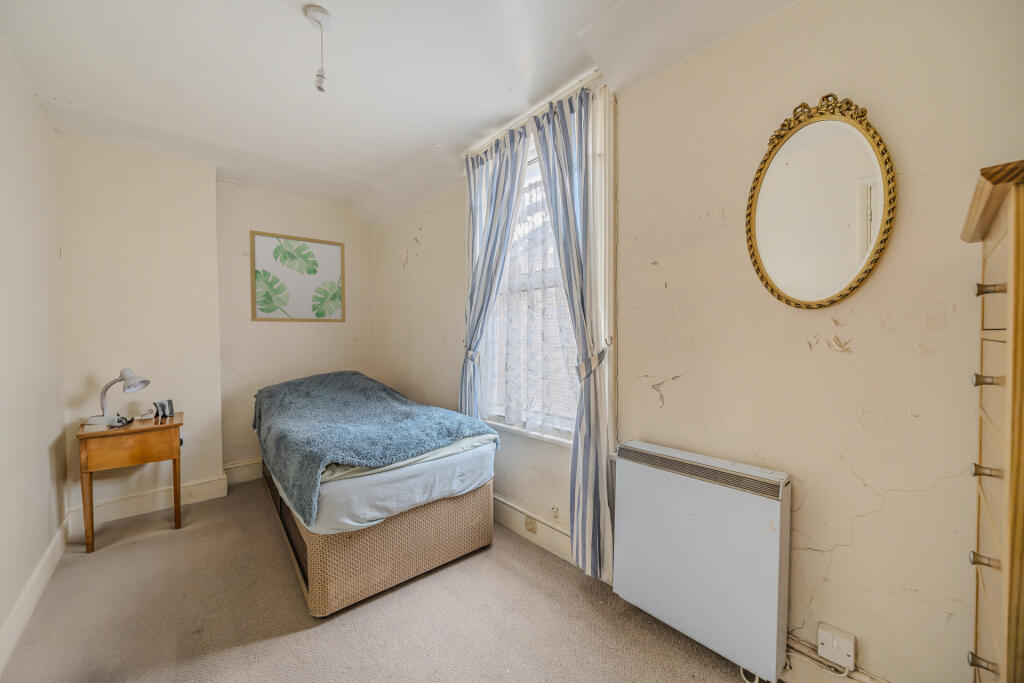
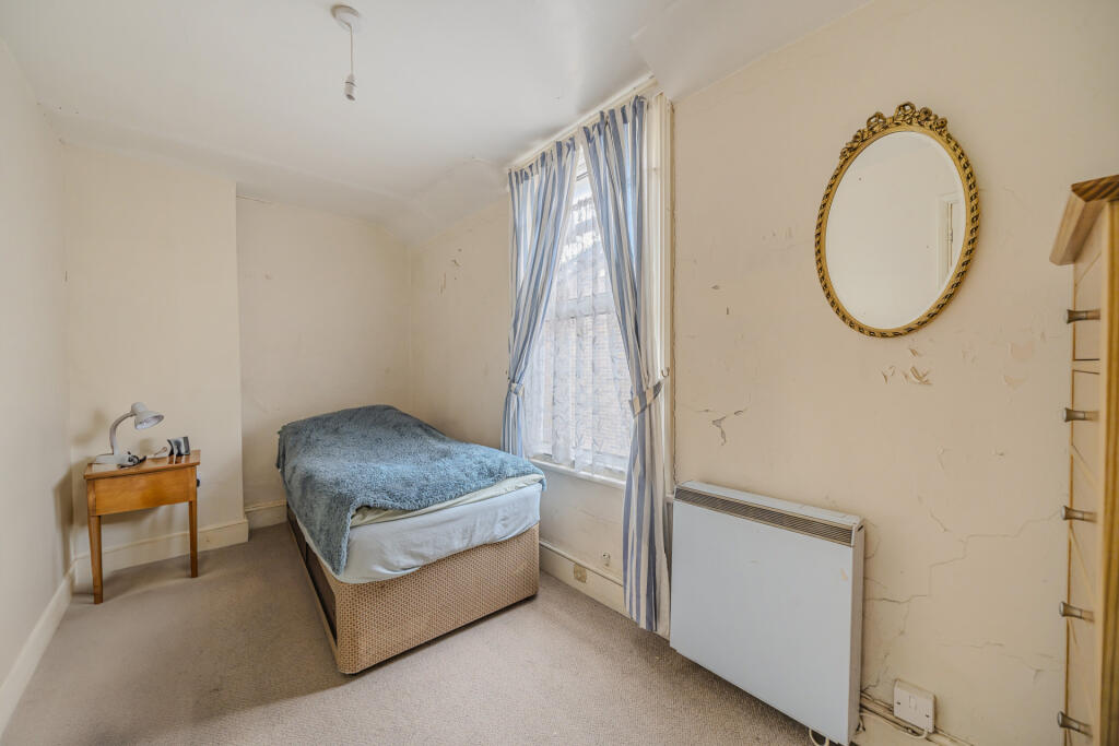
- wall art (300, 279)
